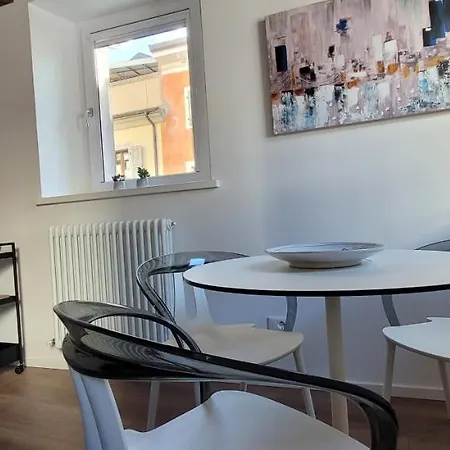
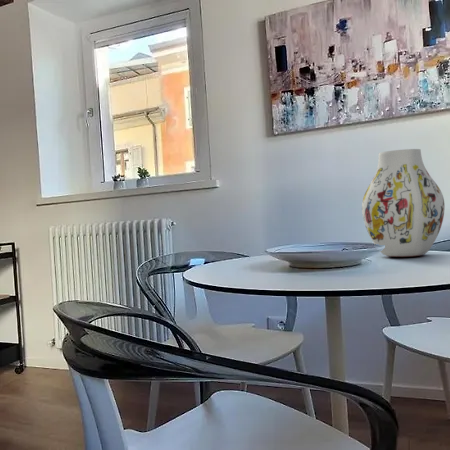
+ vase (401, 203)
